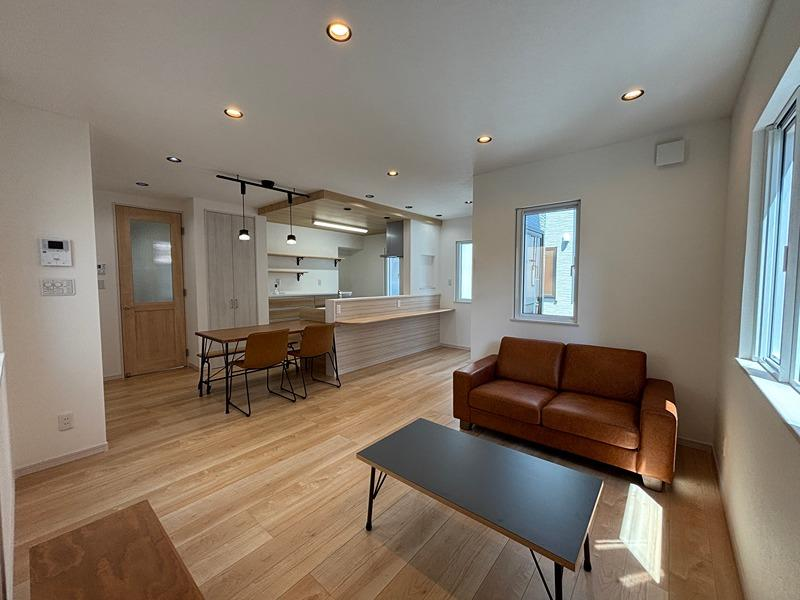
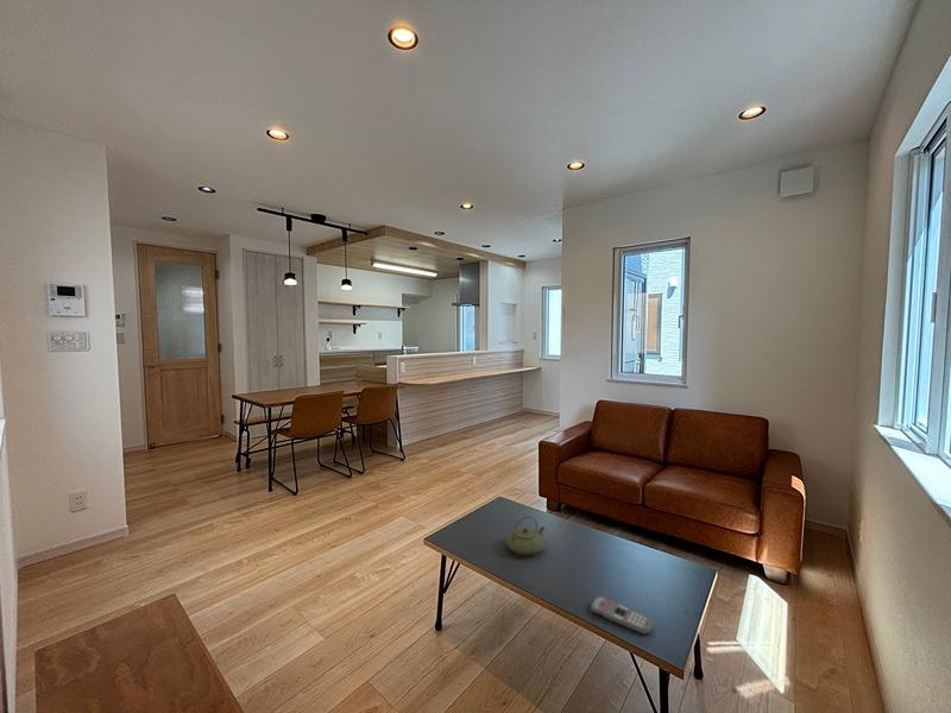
+ teapot (527, 531)
+ remote control (621, 614)
